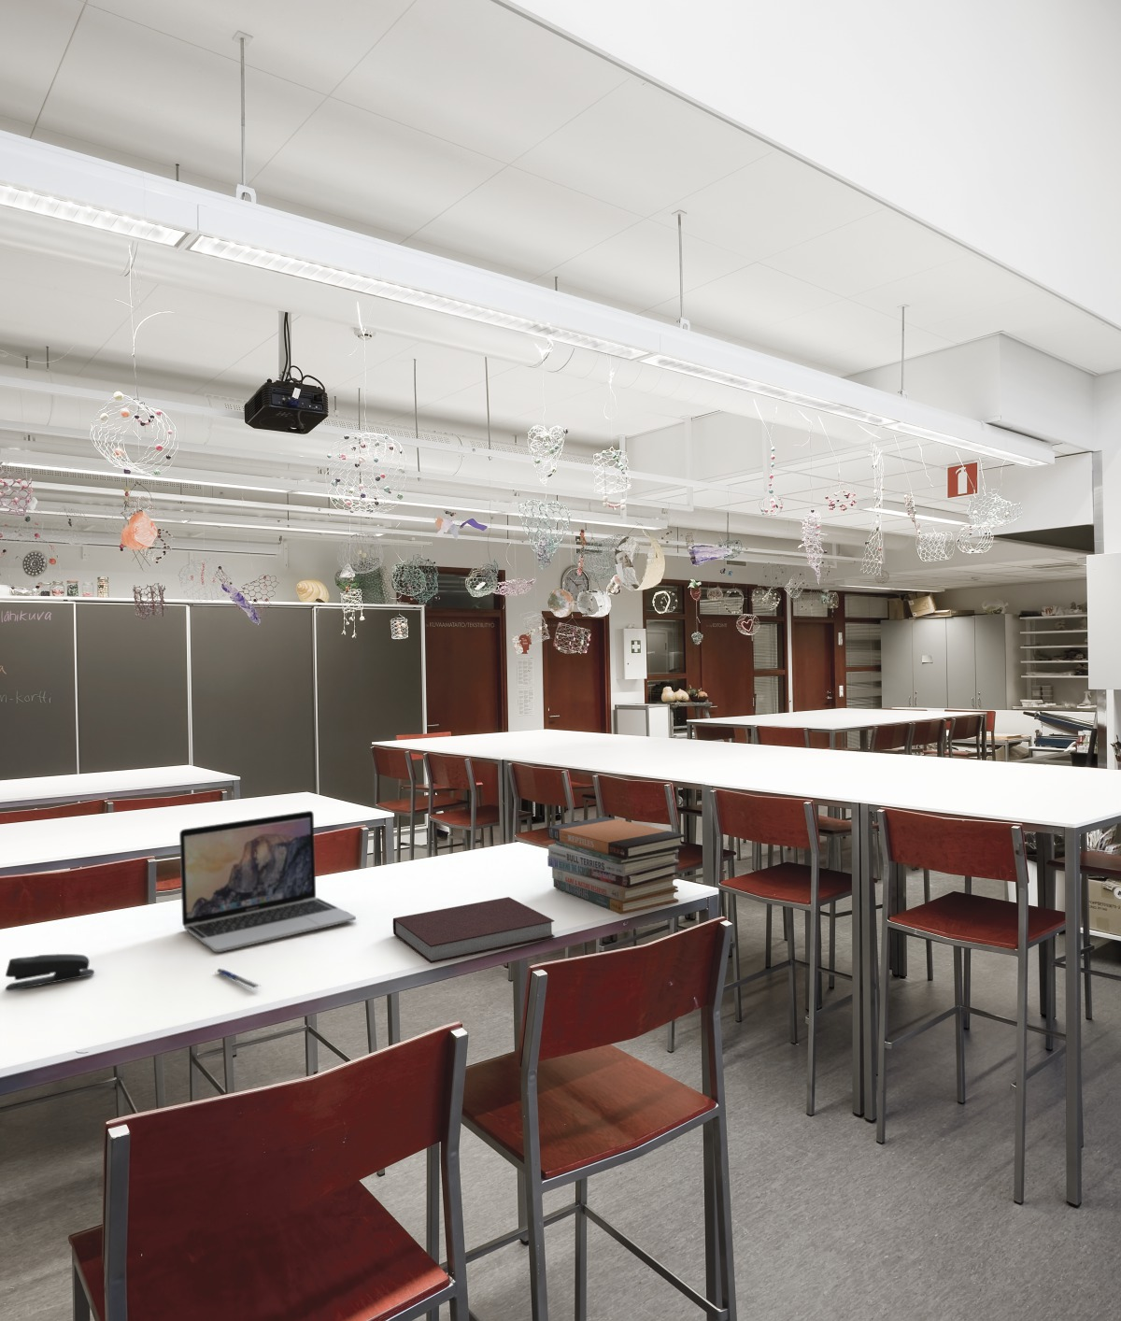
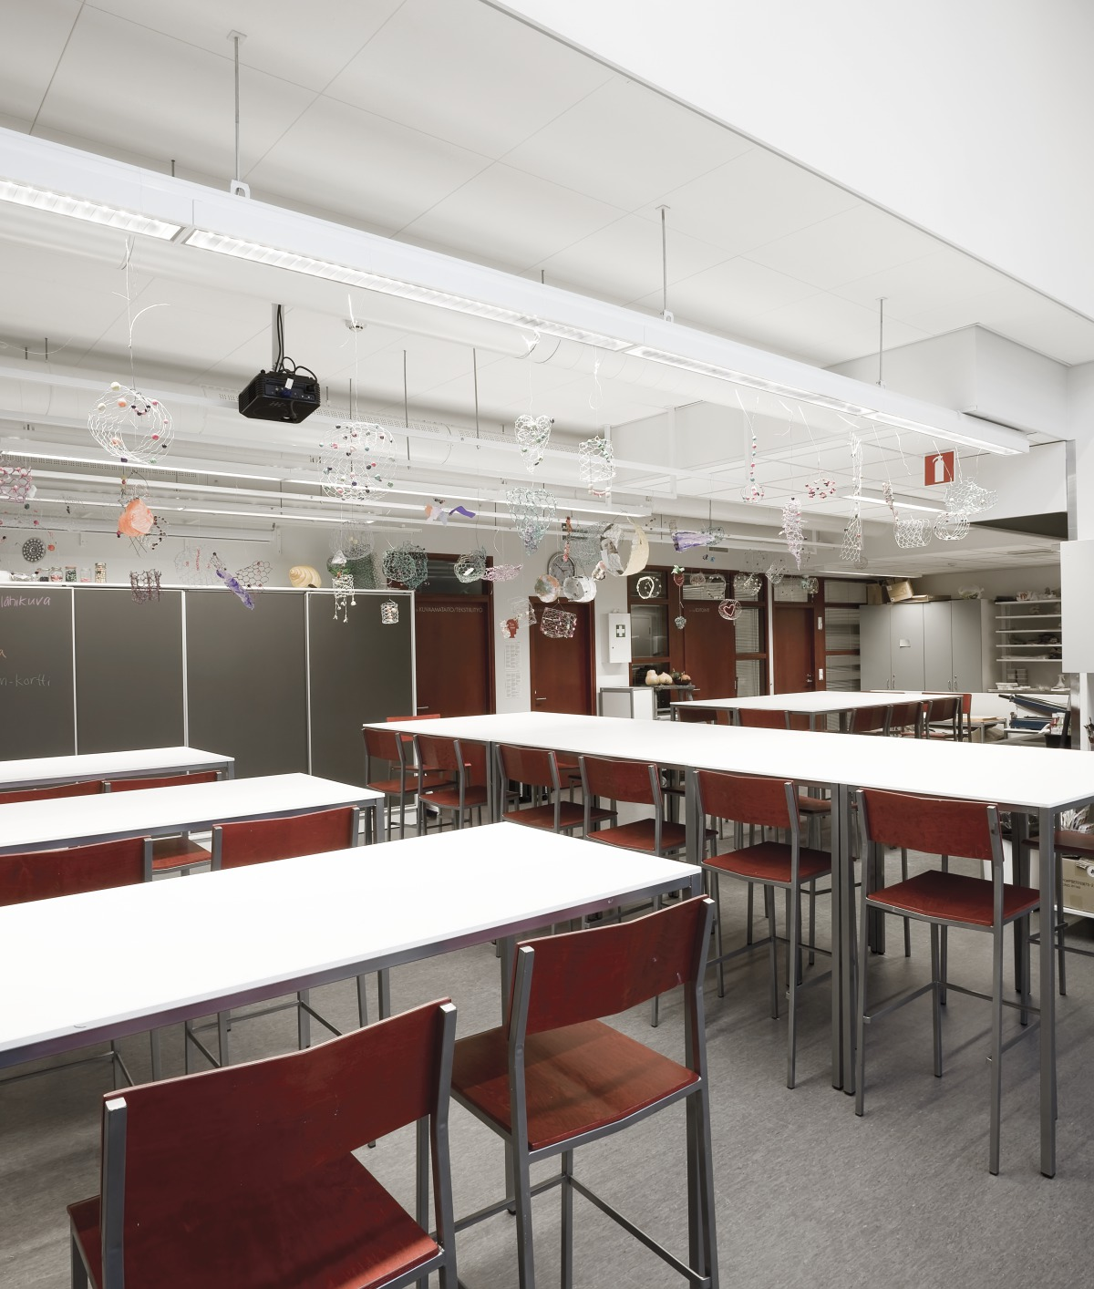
- book stack (613, 862)
- pen (237, 979)
- stapler (50, 967)
- laptop (268, 875)
- notebook (473, 926)
